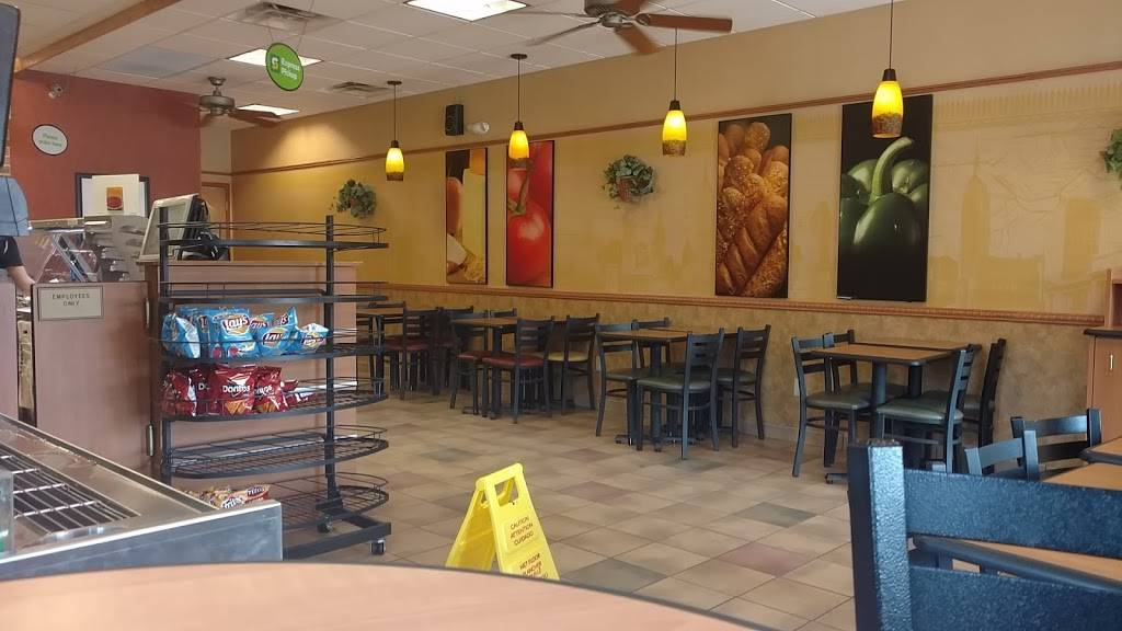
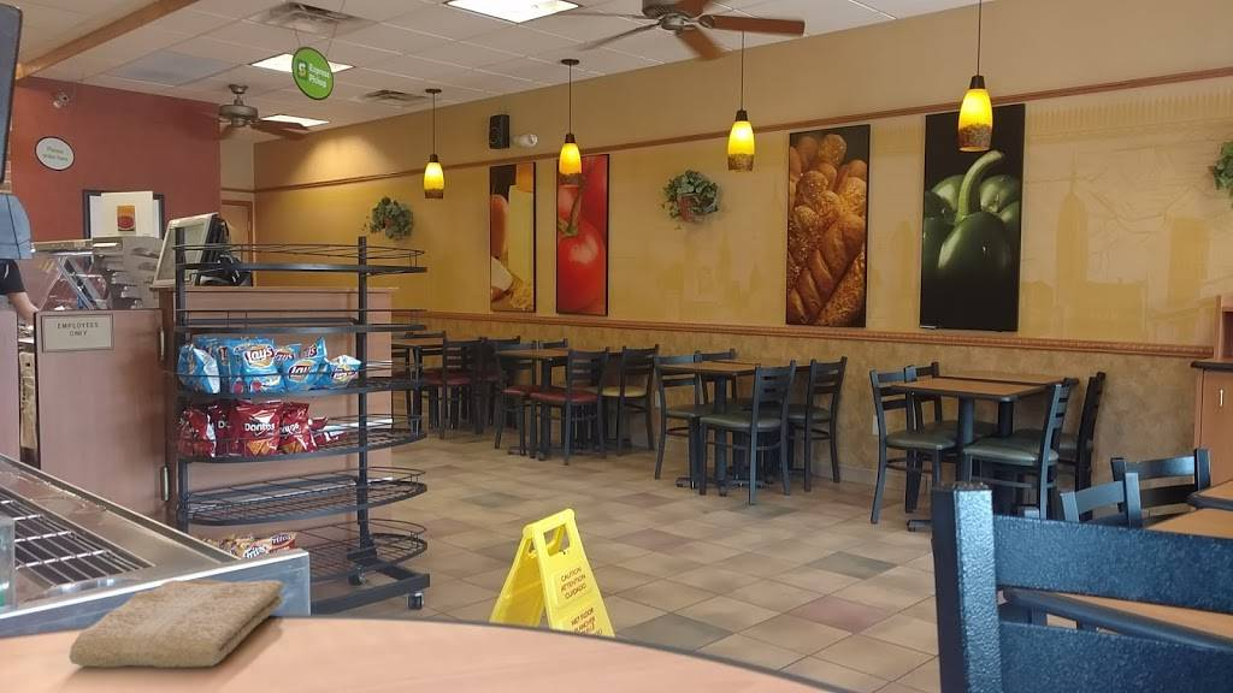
+ washcloth (189, 617)
